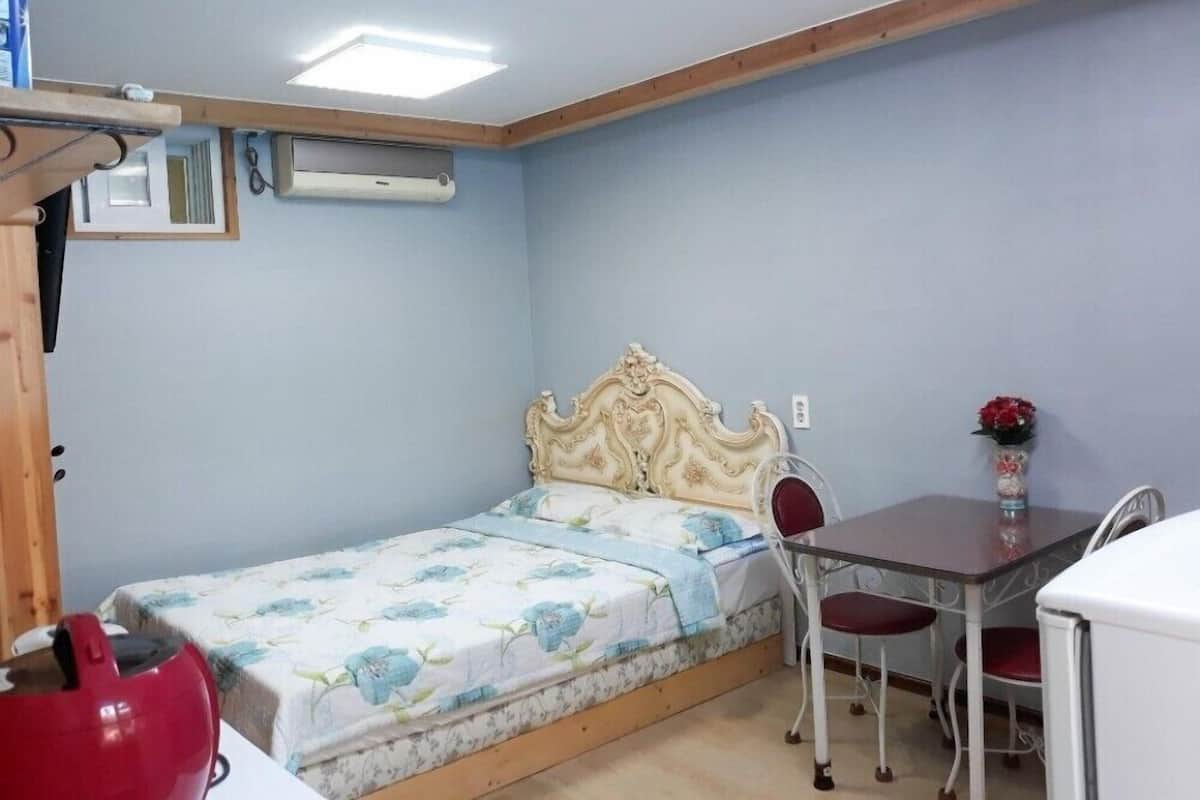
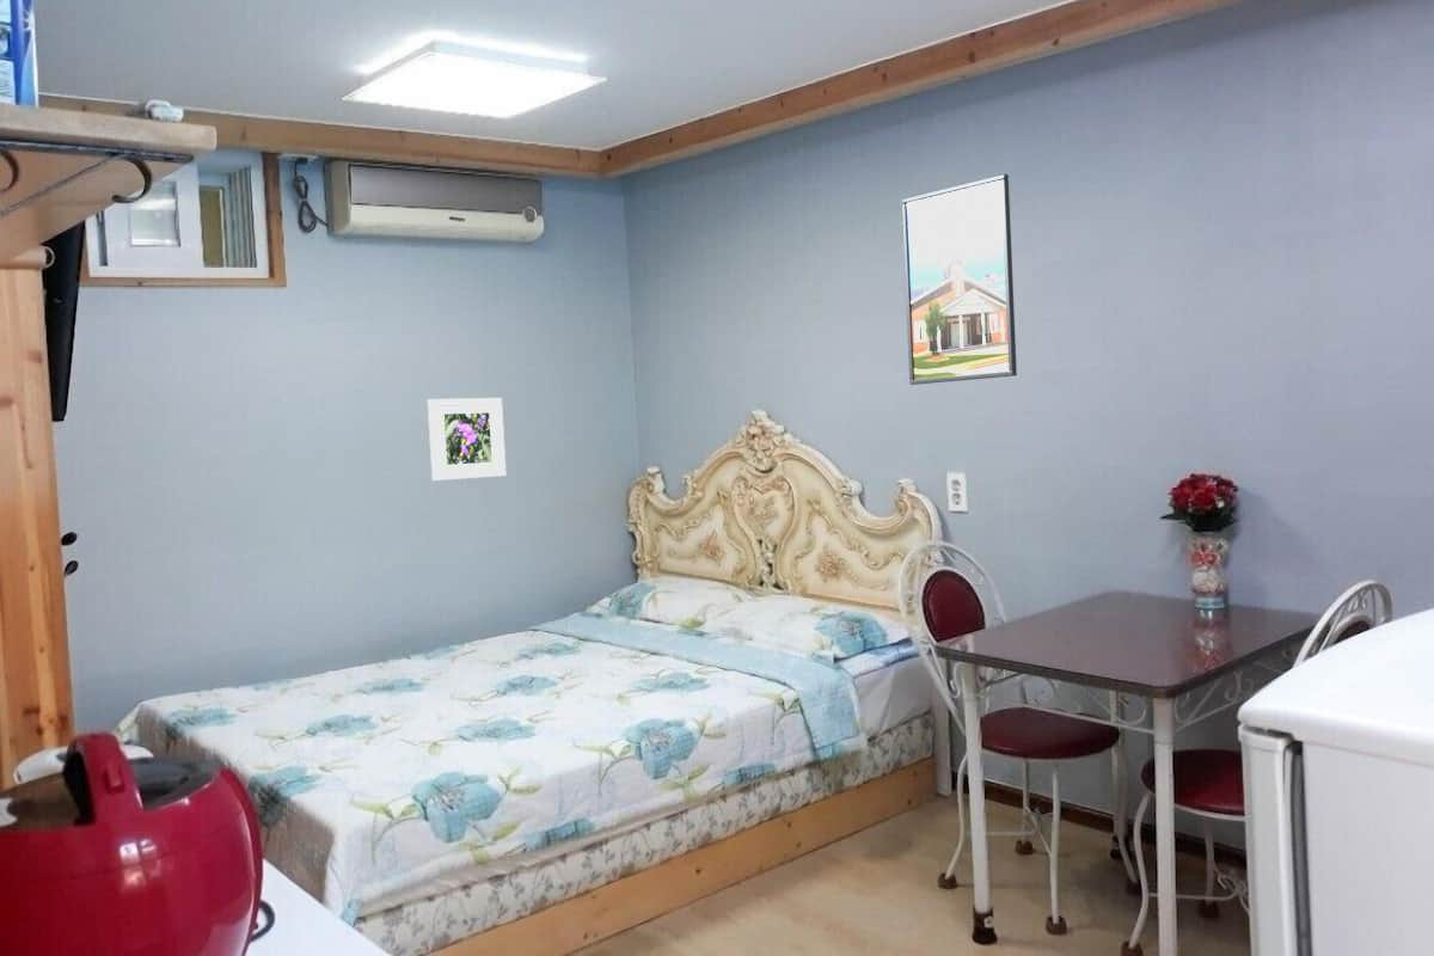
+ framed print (956, 283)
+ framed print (467, 437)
